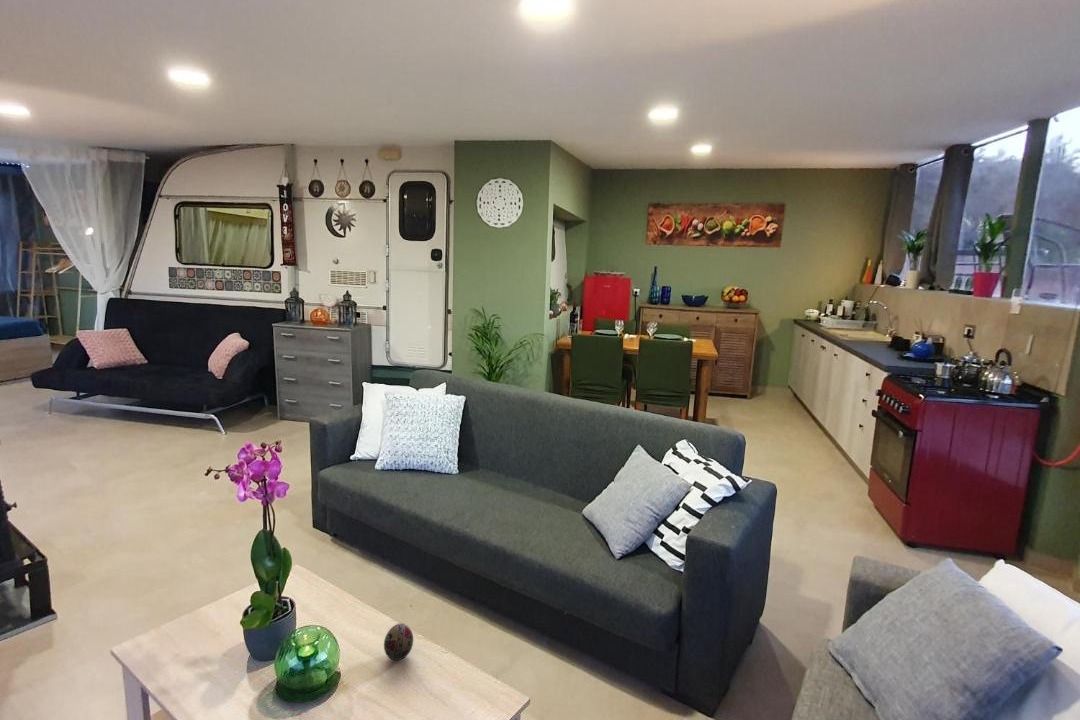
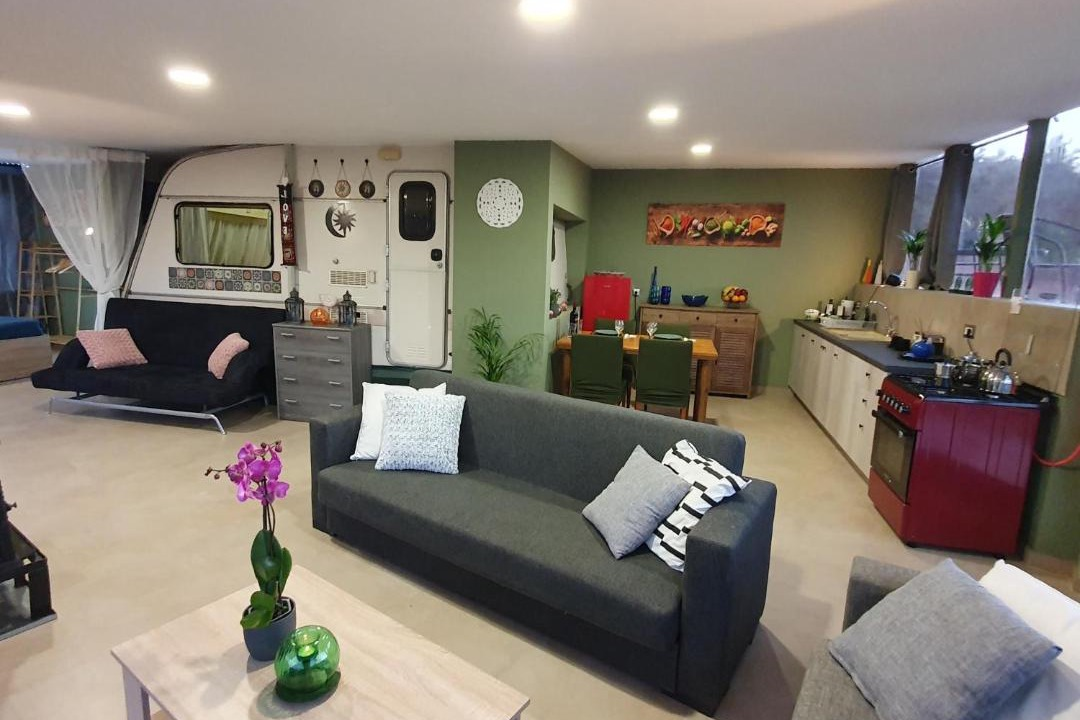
- decorative egg (398, 641)
